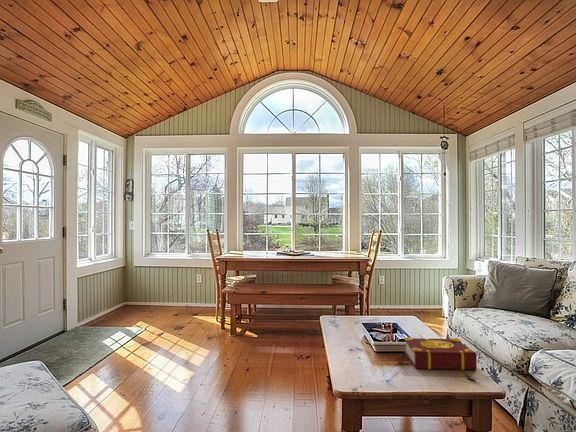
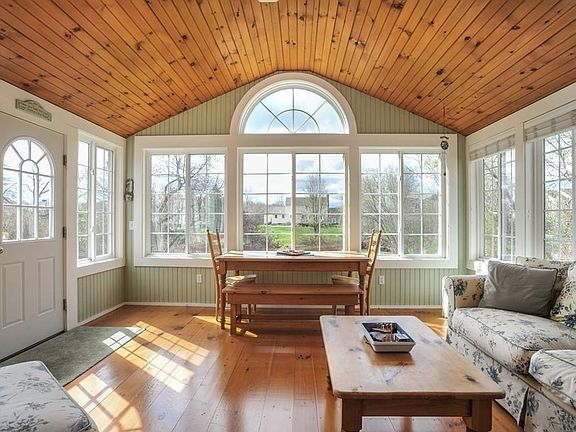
- book (439, 352)
